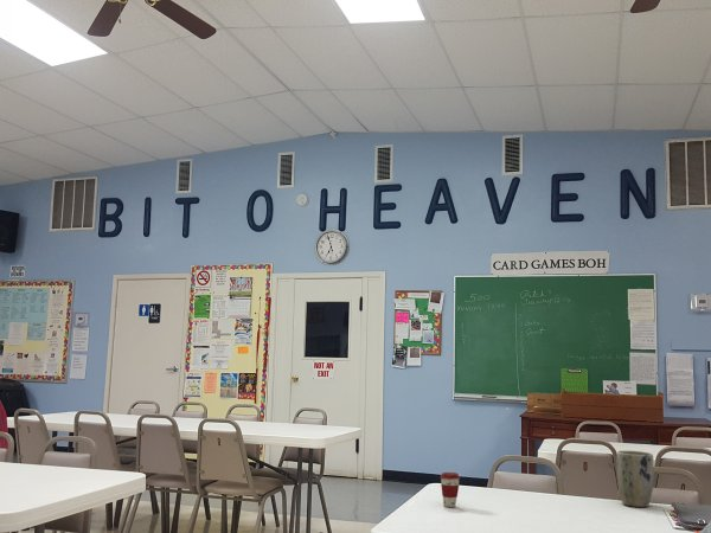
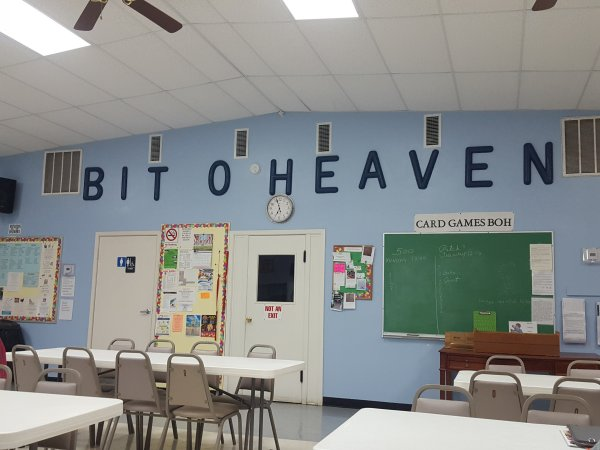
- coffee cup (449, 489)
- plant pot (635, 479)
